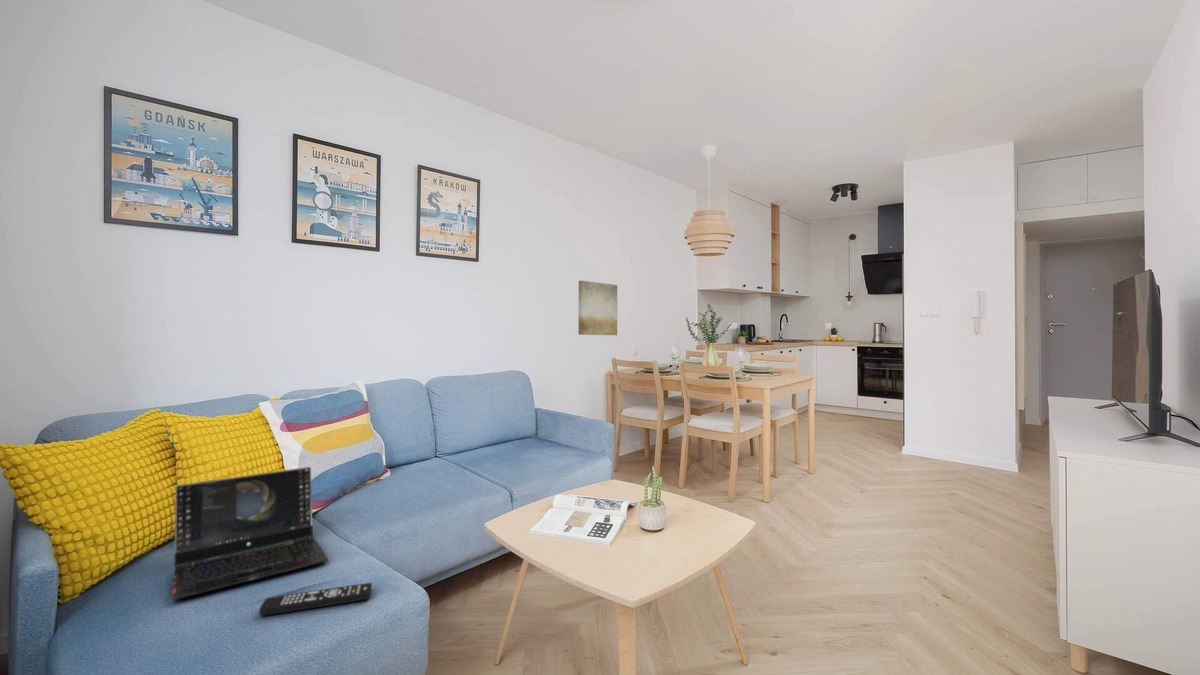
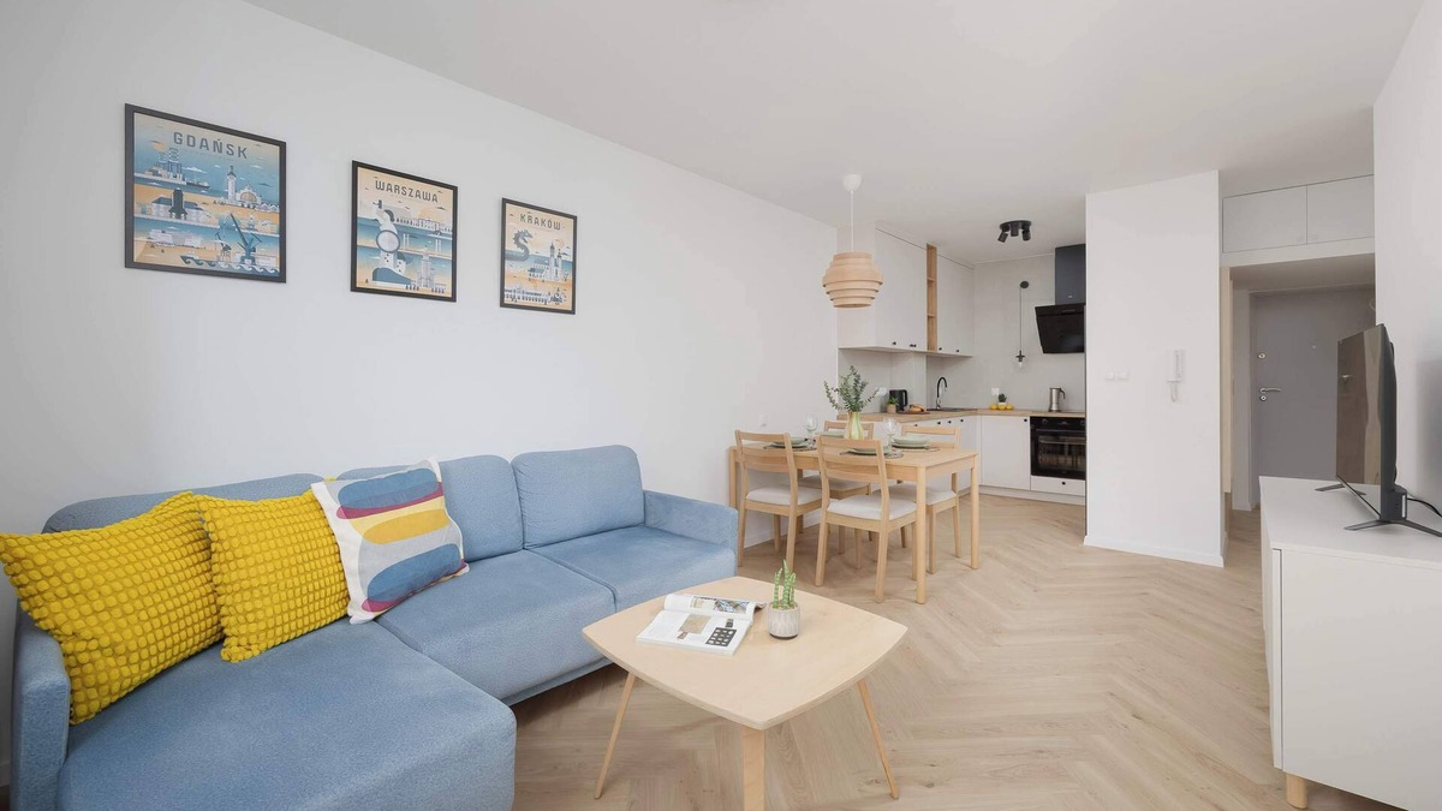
- remote control (318, 599)
- wall art (598, 309)
- laptop computer (251, 525)
